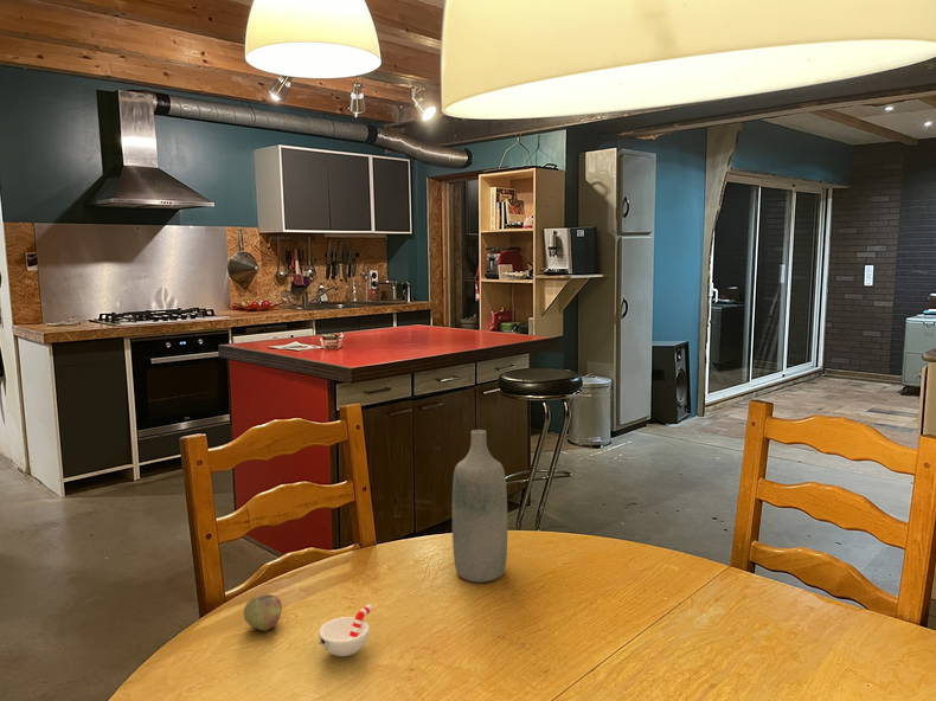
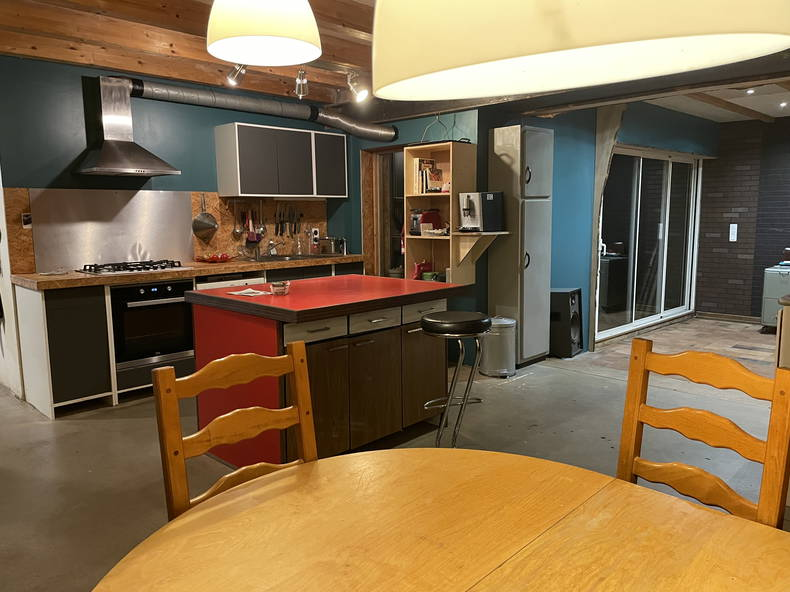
- bottle (479, 502)
- cup (347, 634)
- apple (265, 611)
